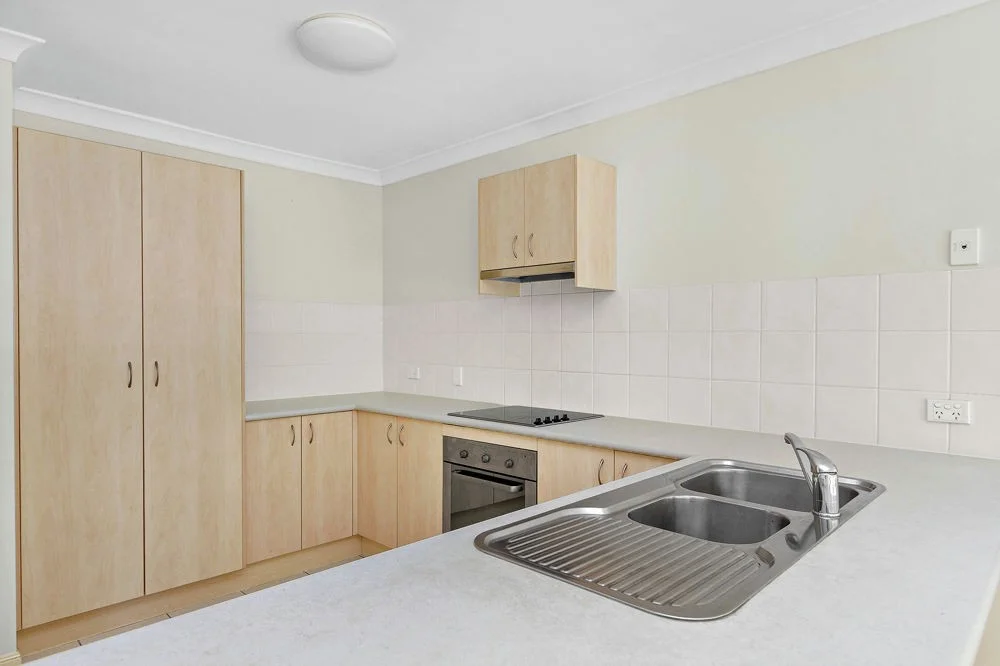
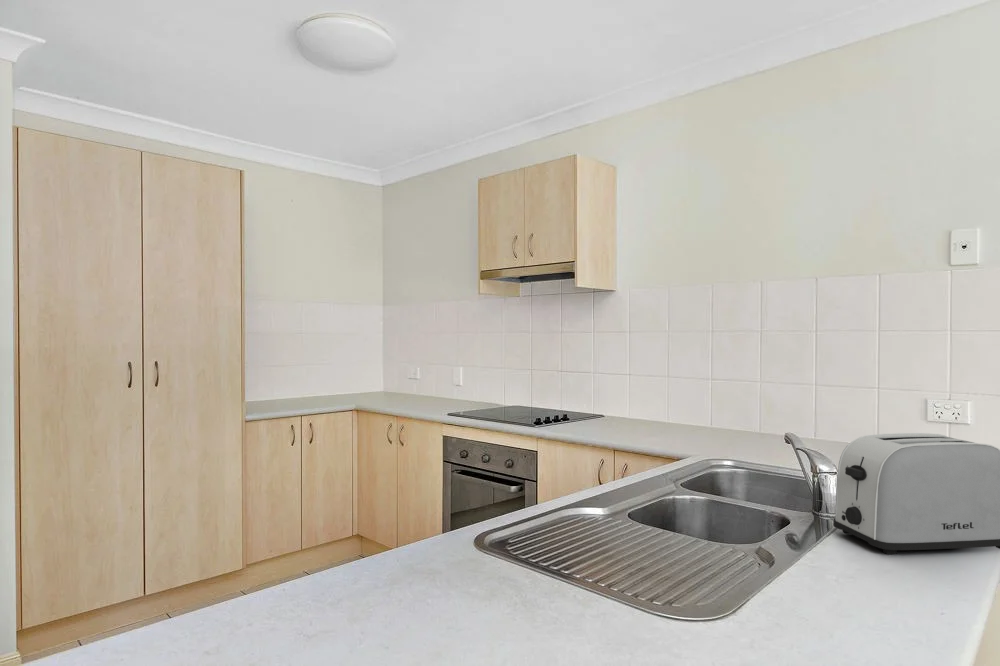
+ toaster (919, 489)
